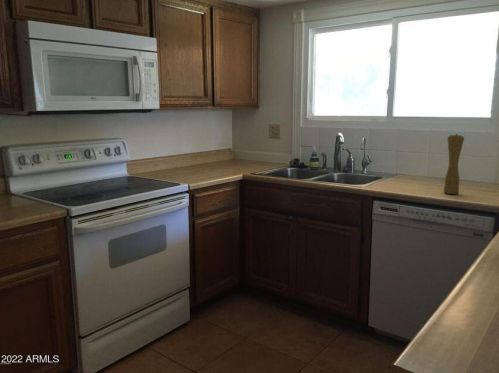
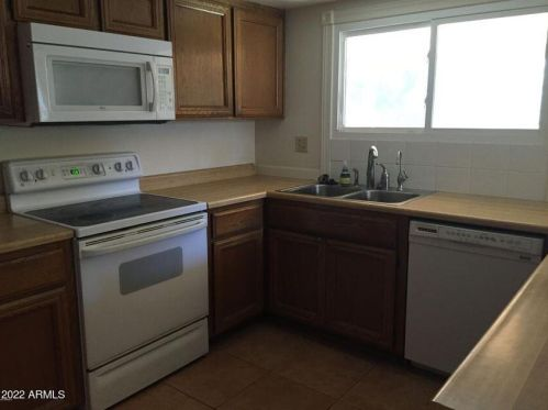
- pepper mill (453, 163)
